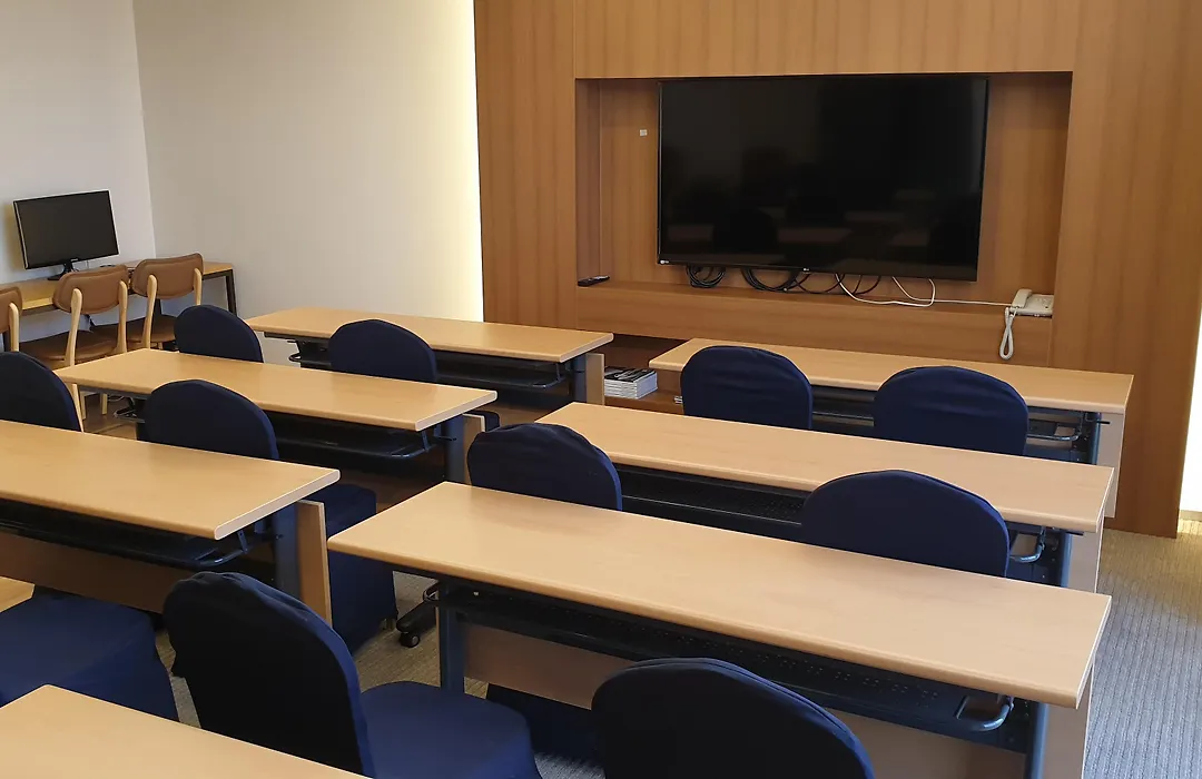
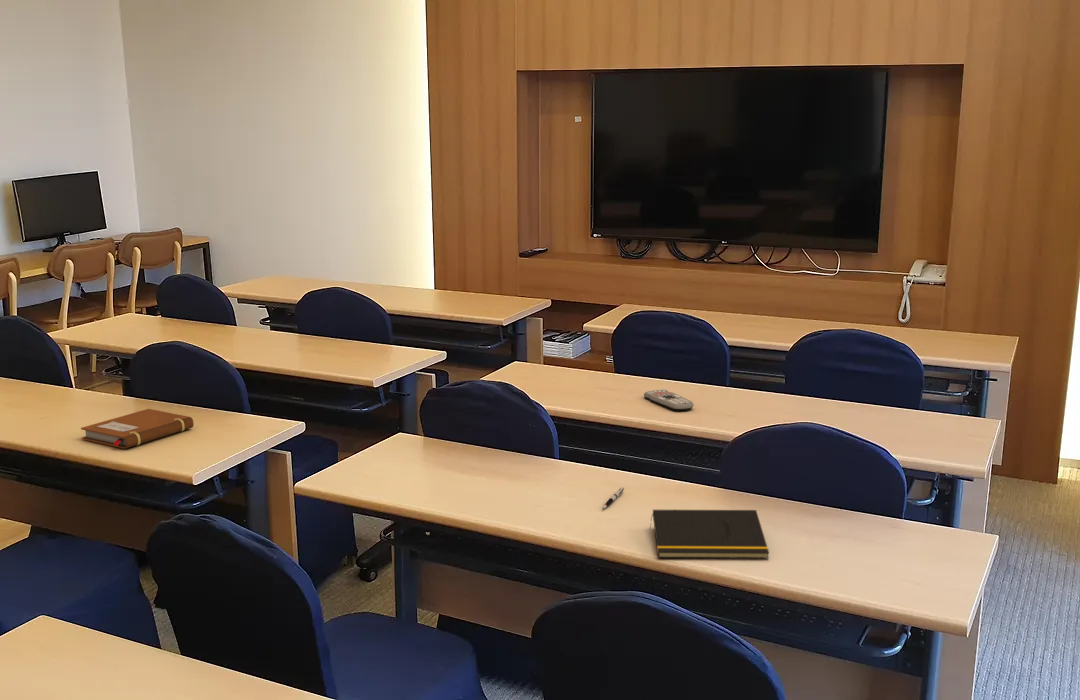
+ notebook (136, 428)
+ notepad (708, 533)
+ remote control (669, 400)
+ pen (613, 498)
